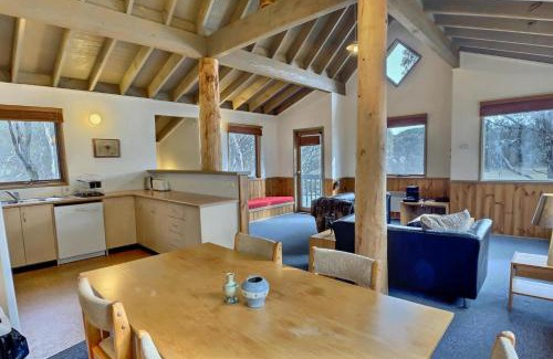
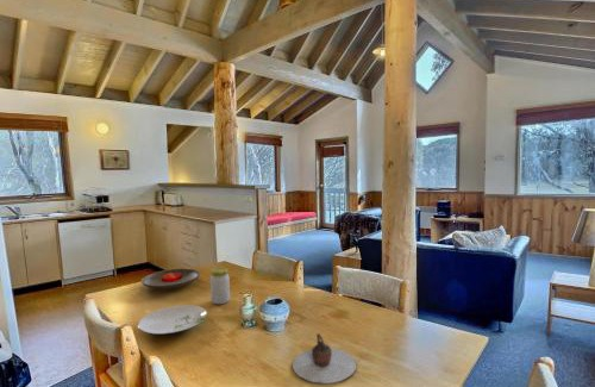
+ plate (171, 279)
+ jar (219, 285)
+ plate (174, 322)
+ teapot (324, 350)
